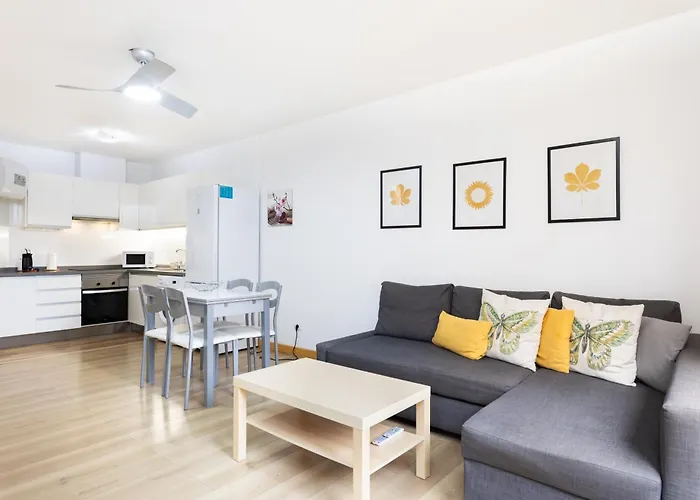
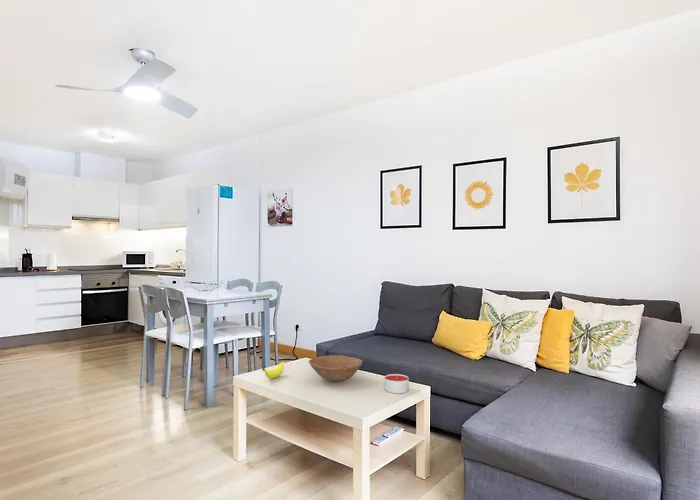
+ bowl (335, 370)
+ candle (396, 383)
+ banana (273, 370)
